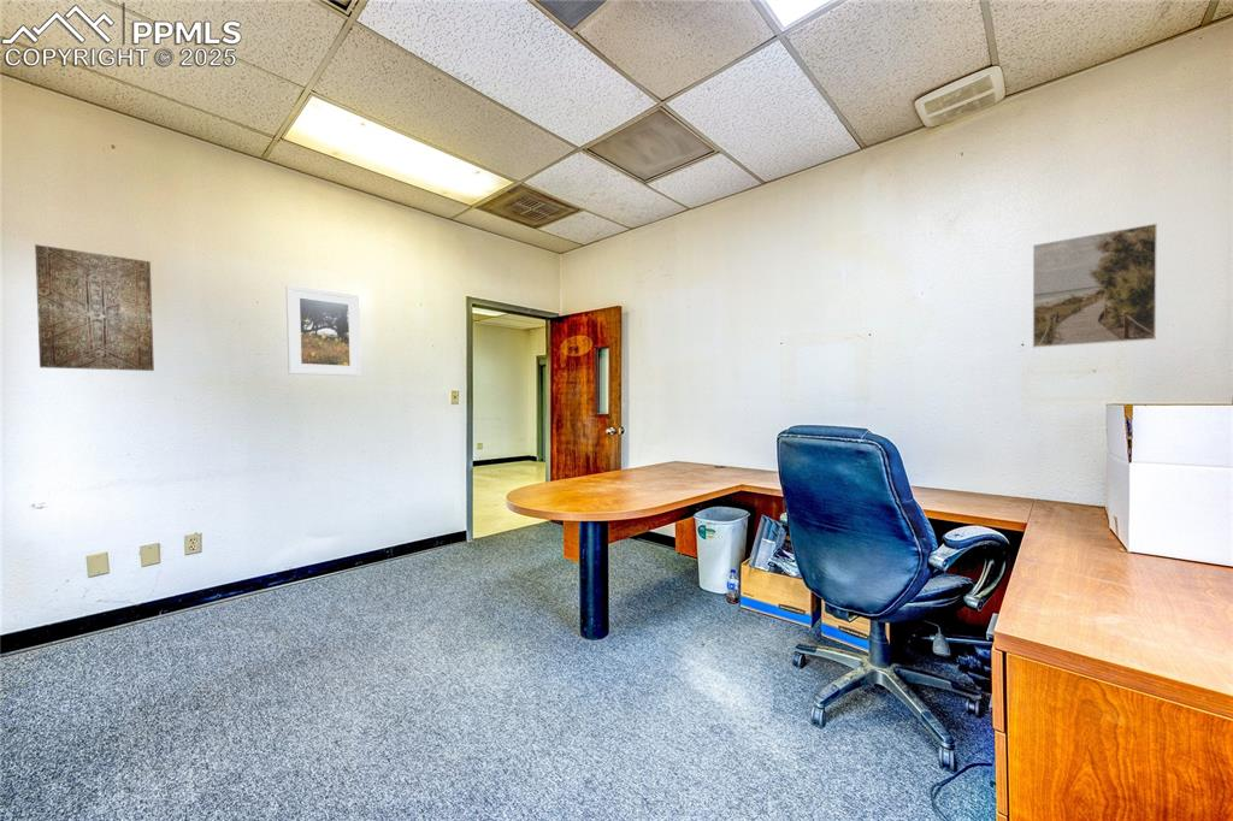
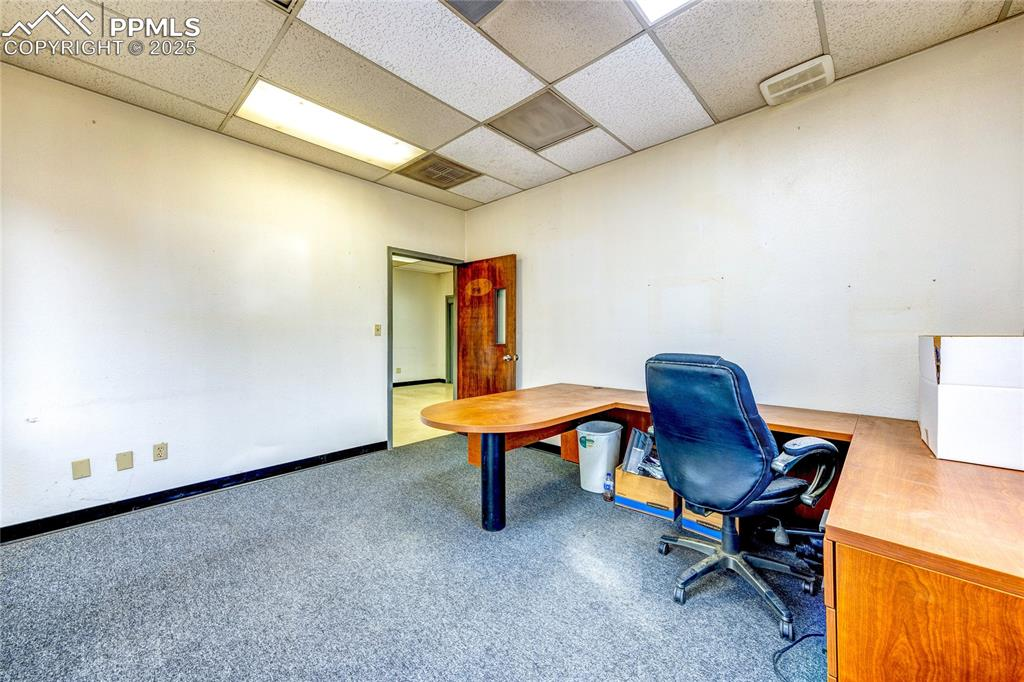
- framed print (325, 332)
- wall art (98, 311)
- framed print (1090, 289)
